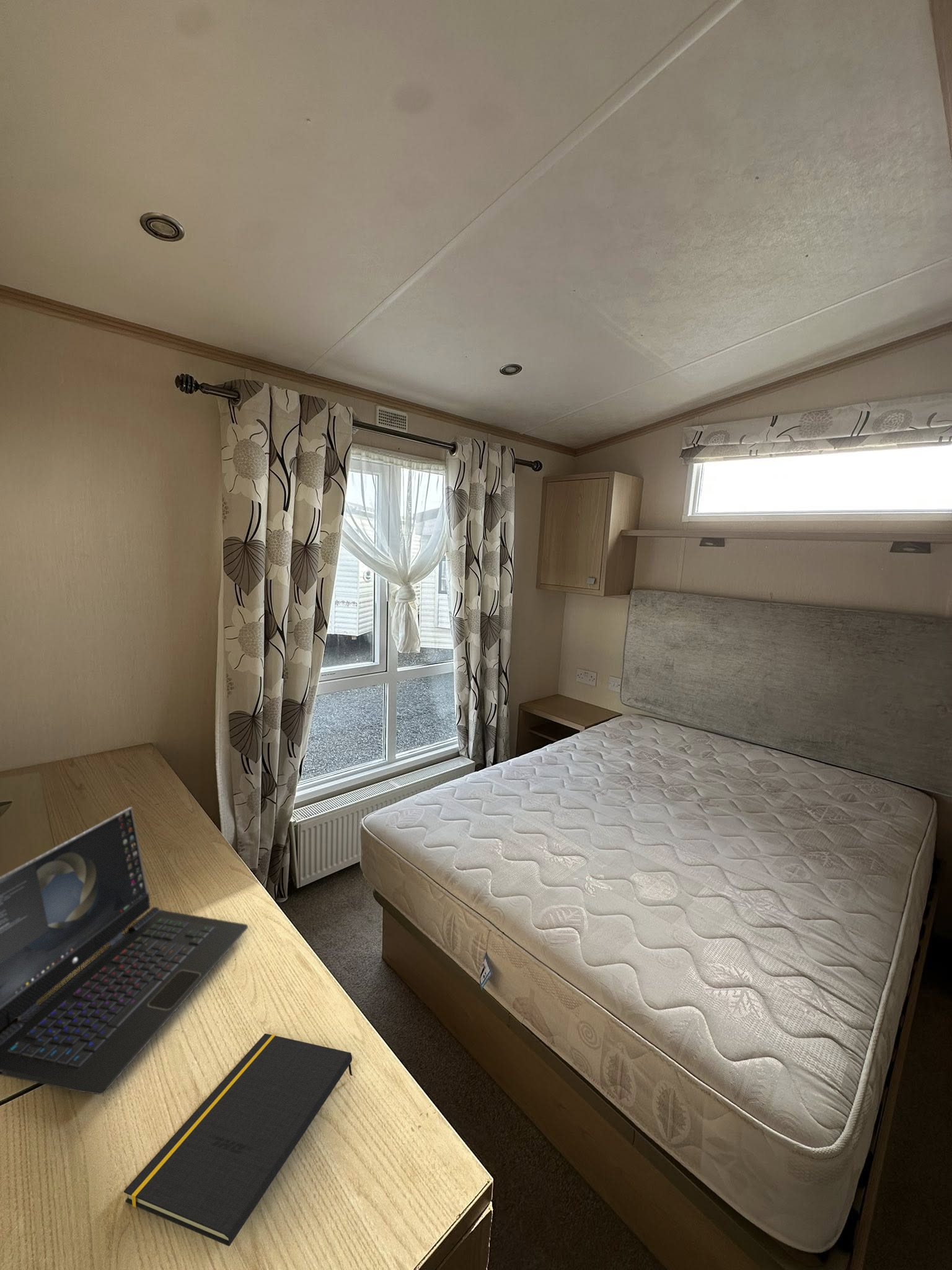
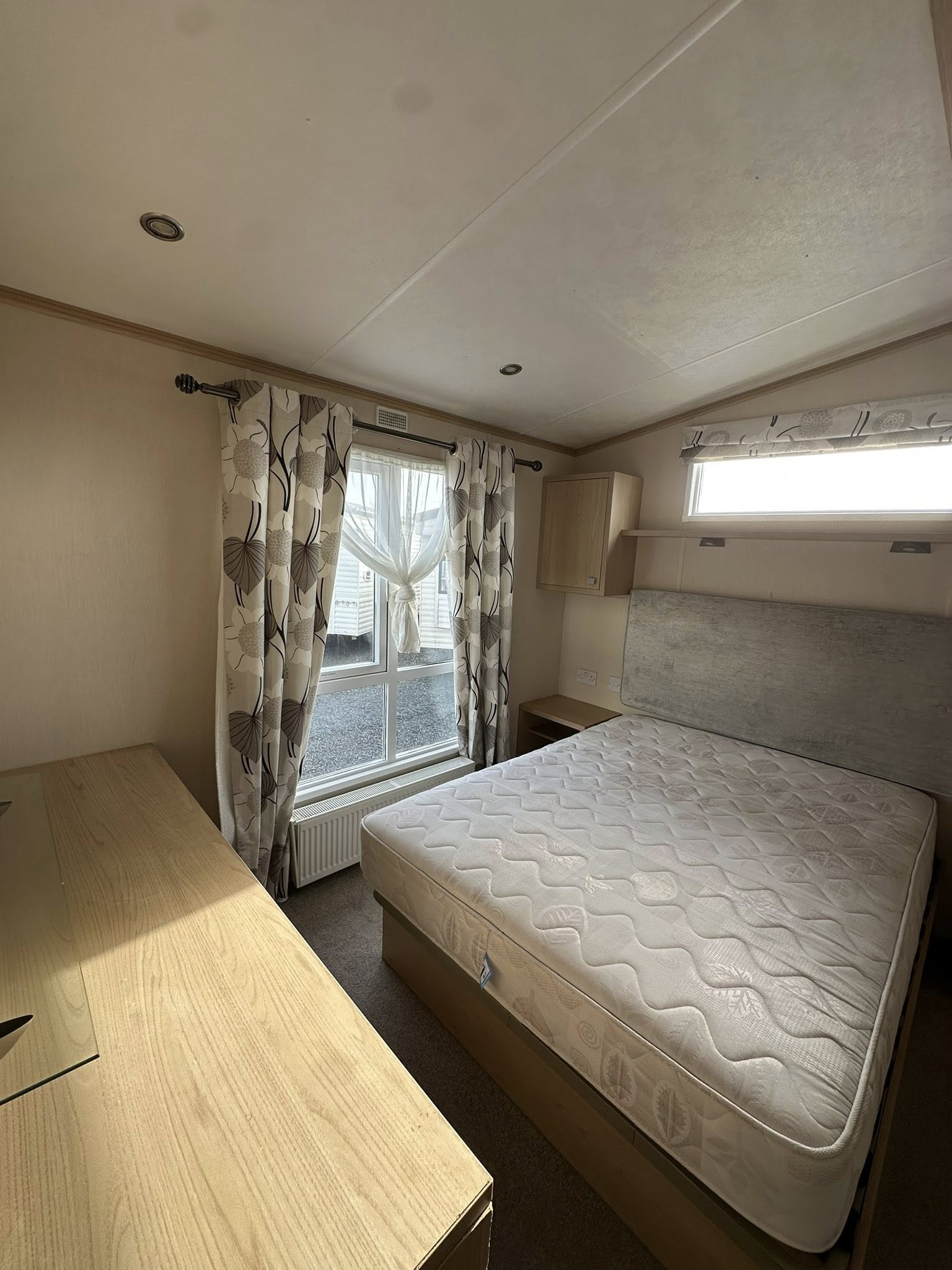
- laptop (119, 925)
- notepad (250, 1119)
